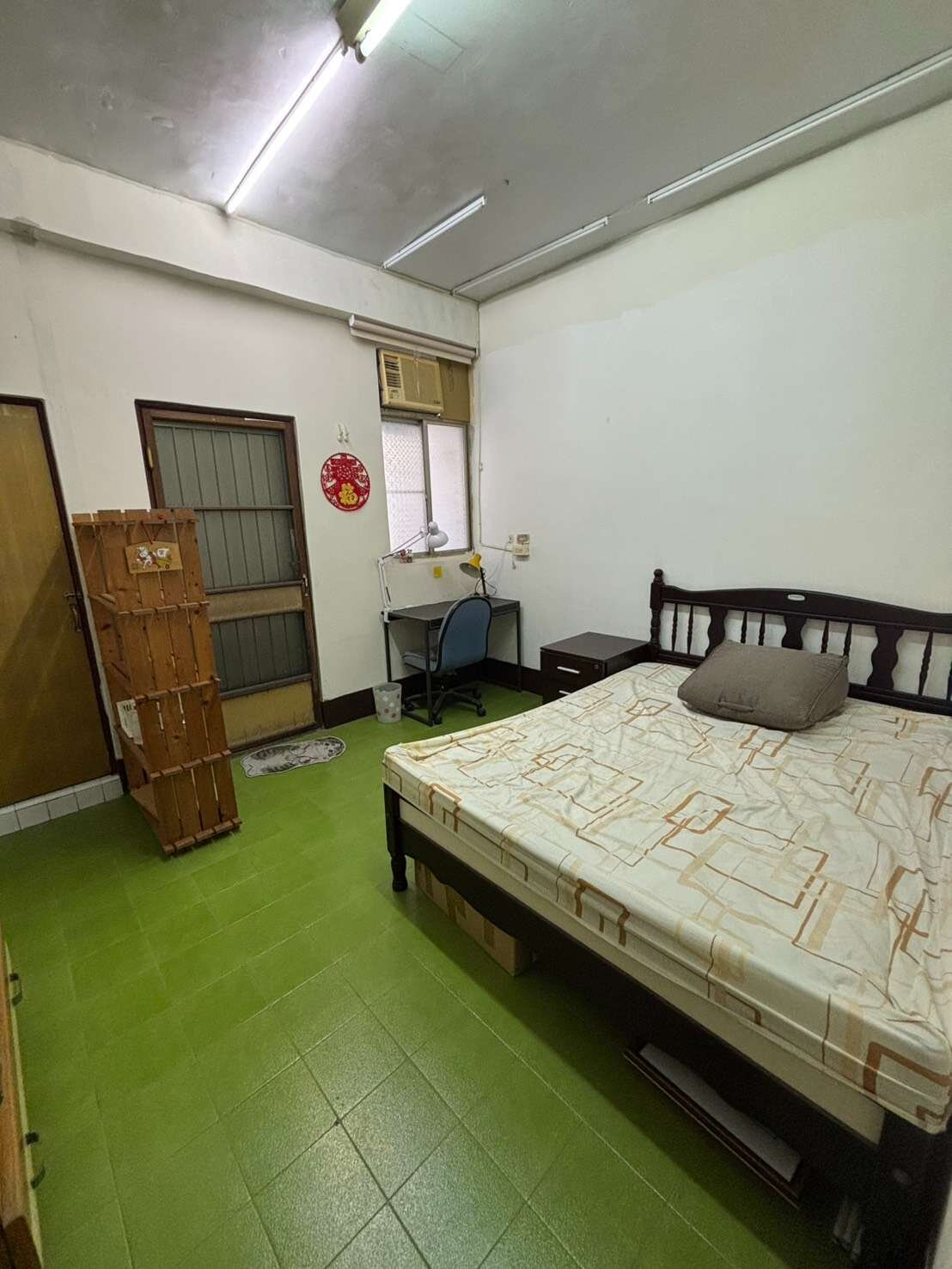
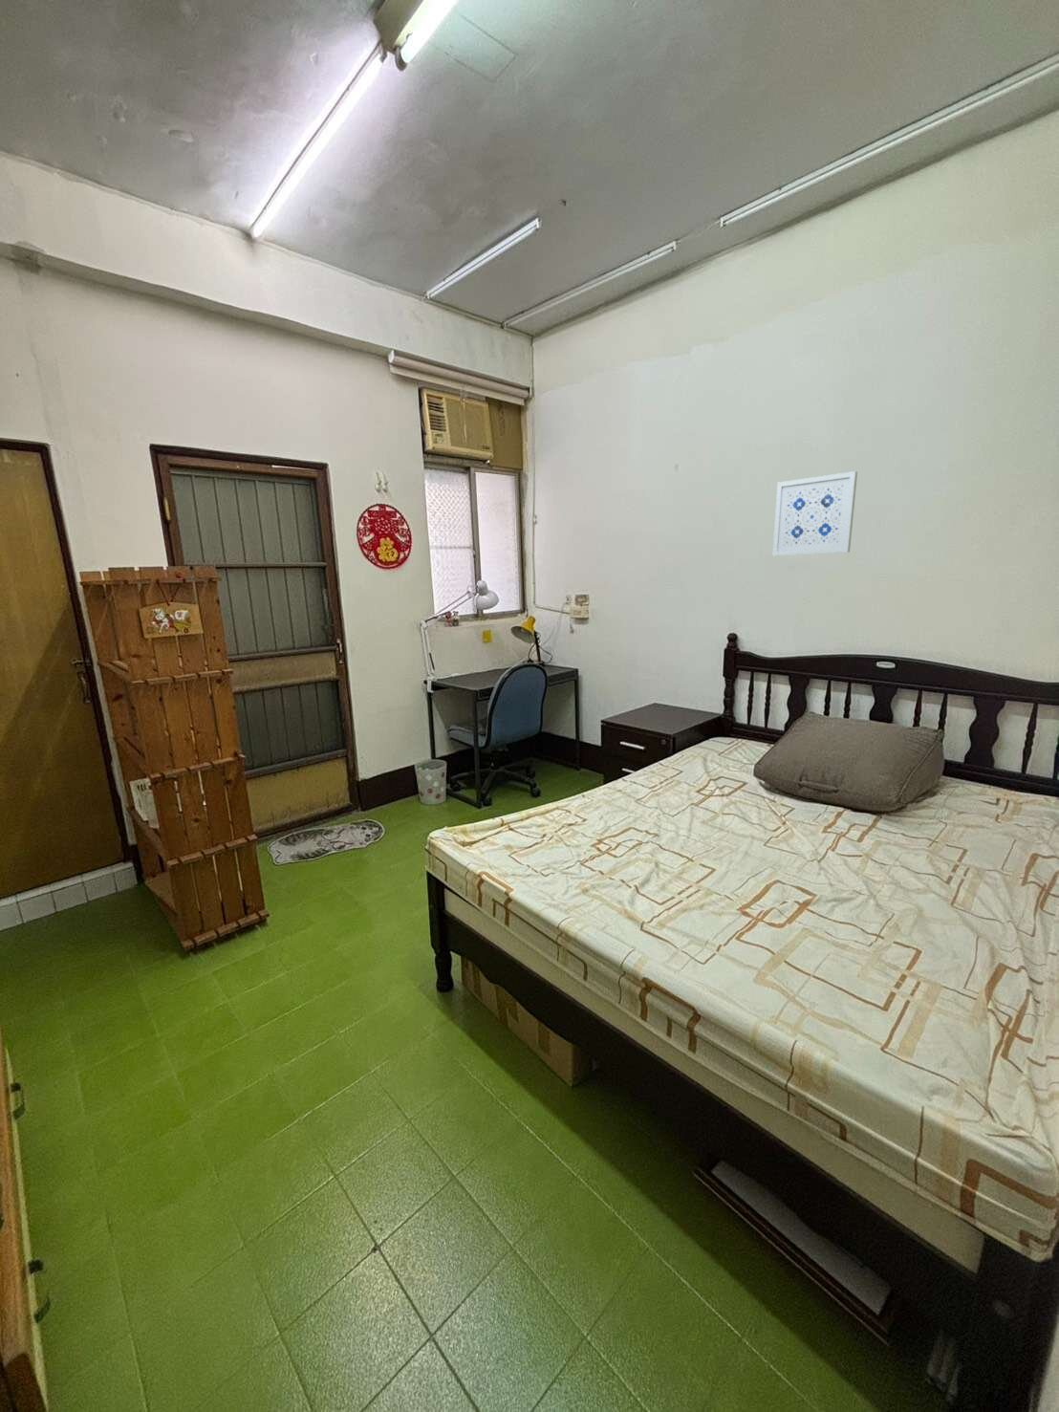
+ wall art (812, 516)
